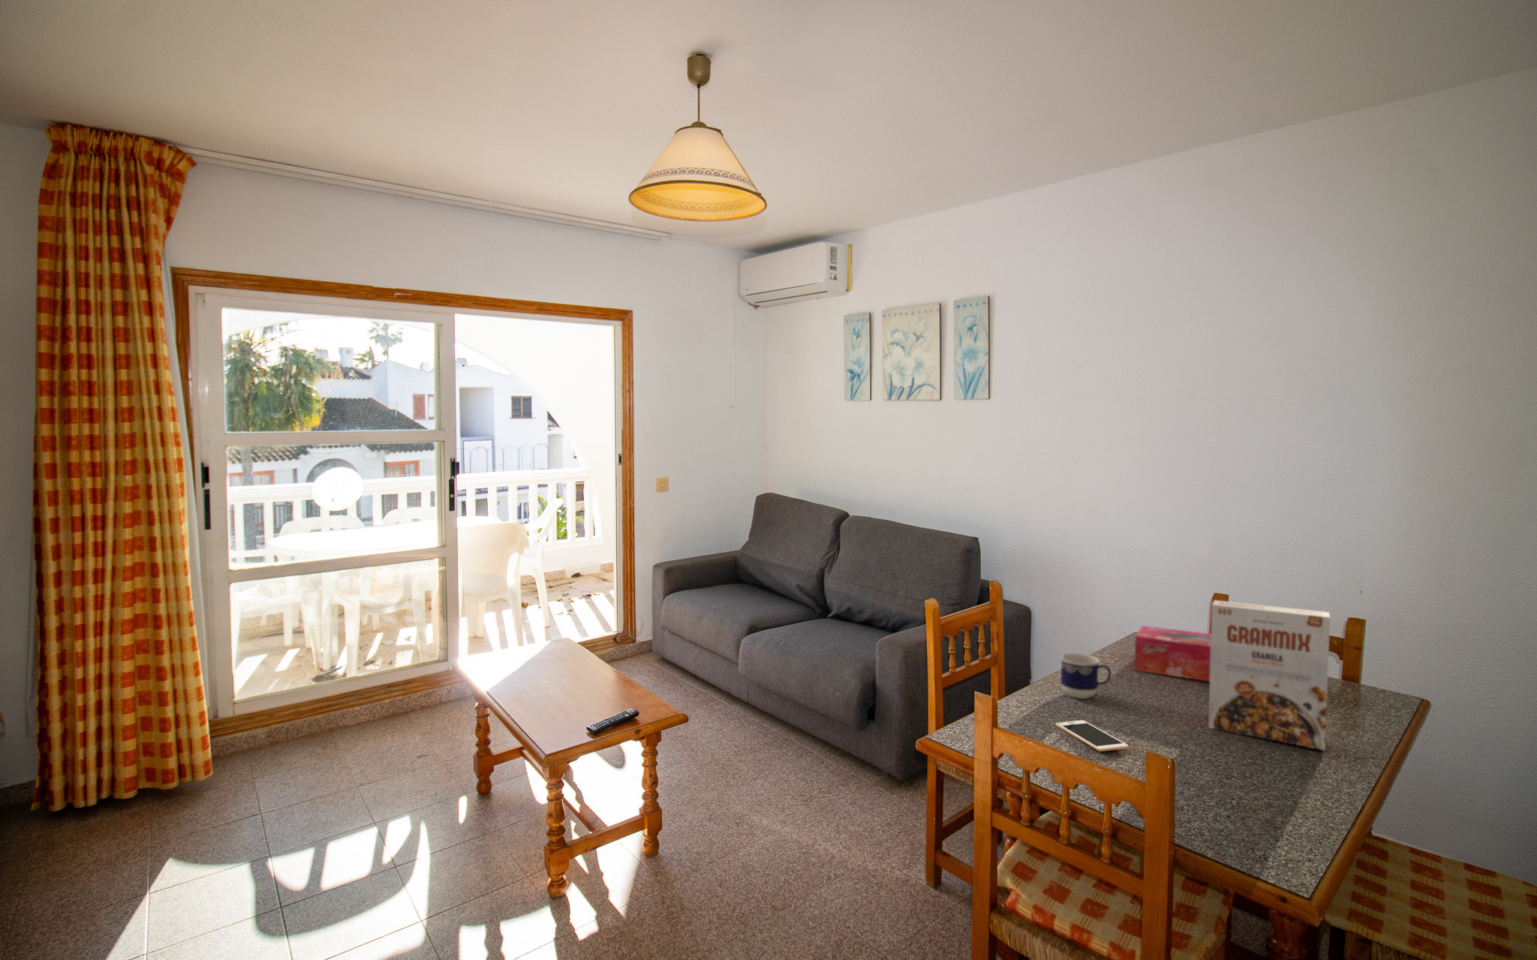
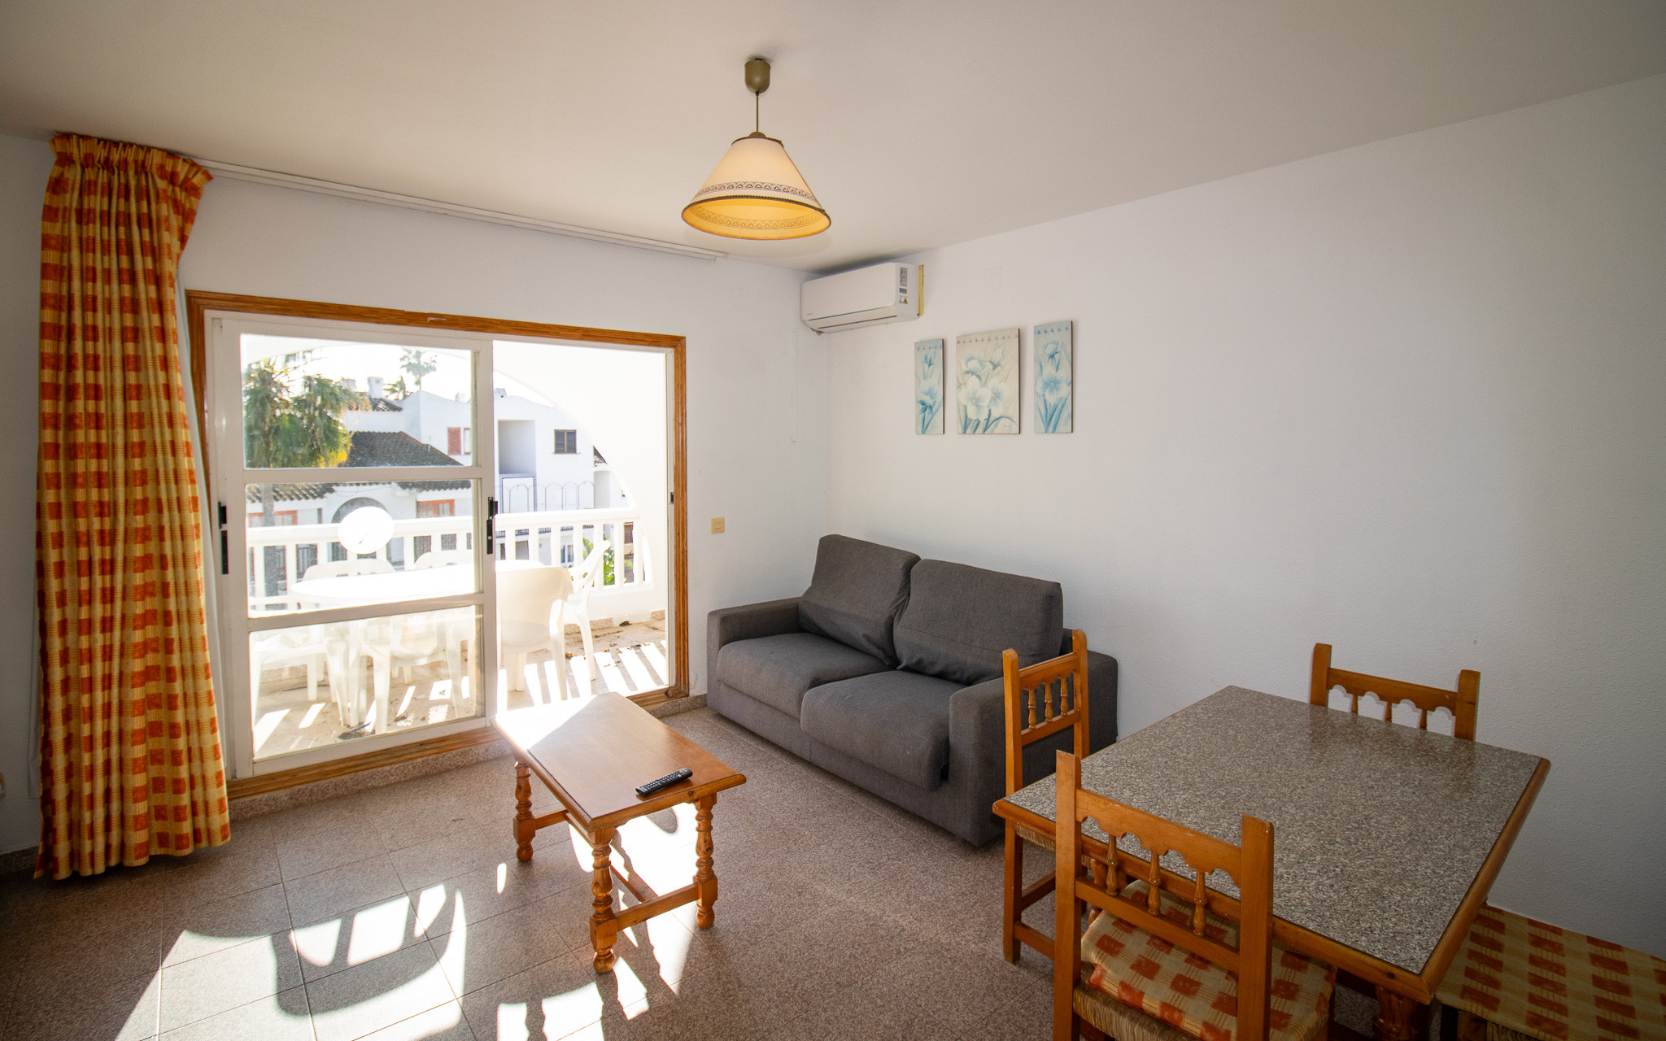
- cereal box (1267, 671)
- cup (1086, 677)
- tissue box (1194, 655)
- cell phone (1090, 735)
